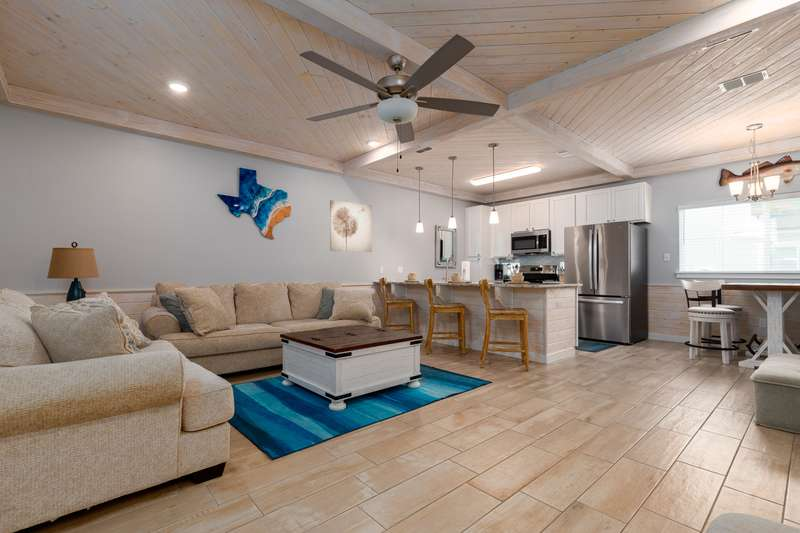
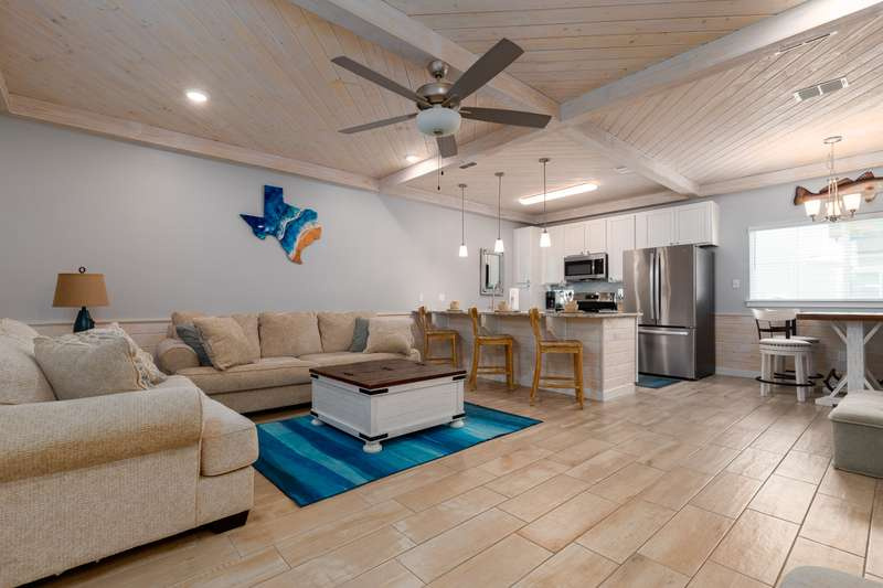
- wall art (351, 227)
